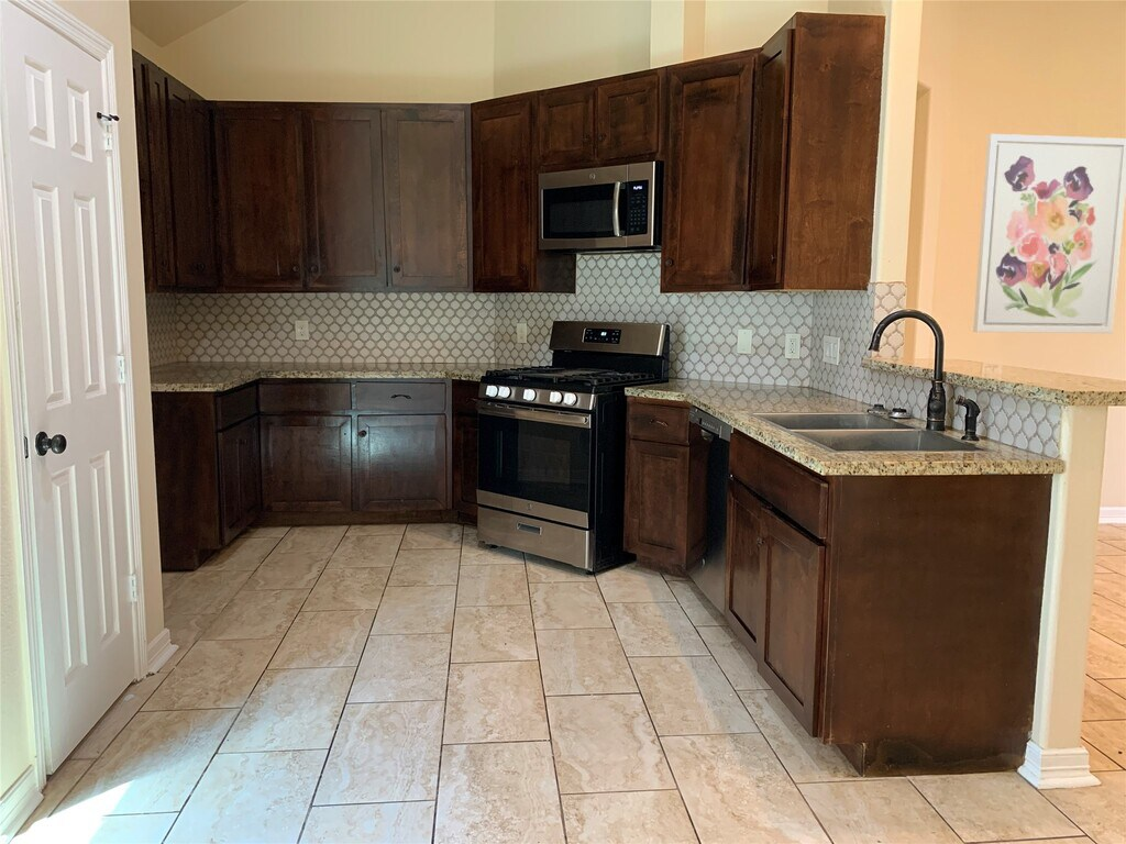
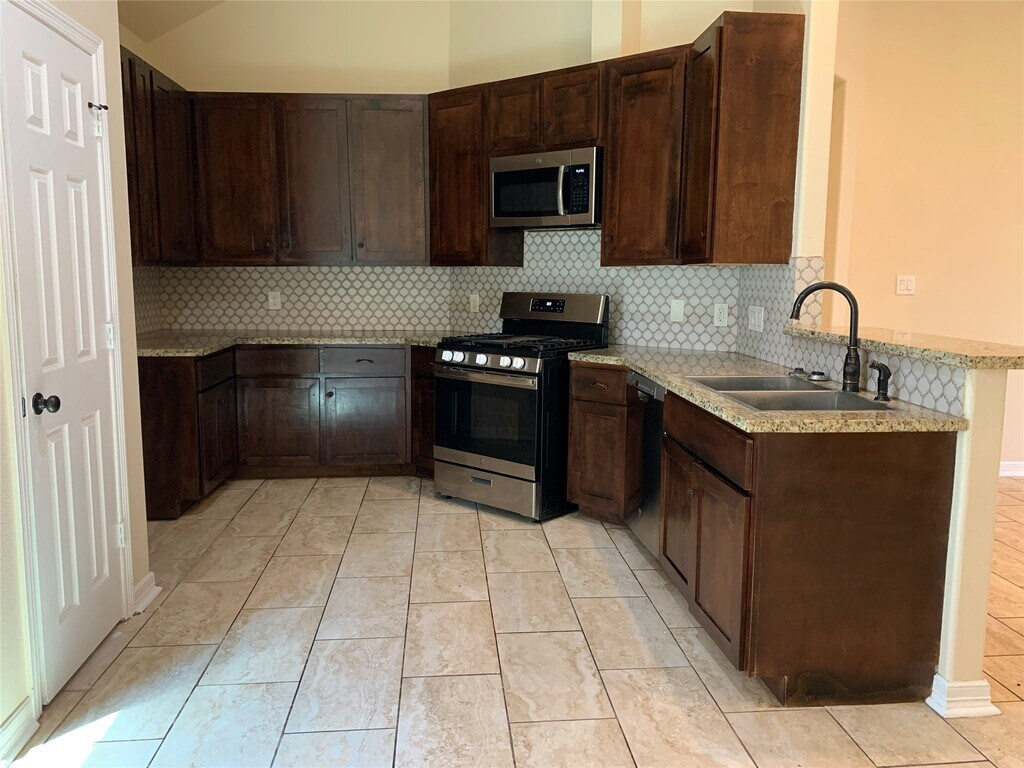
- wall art (1050, 235)
